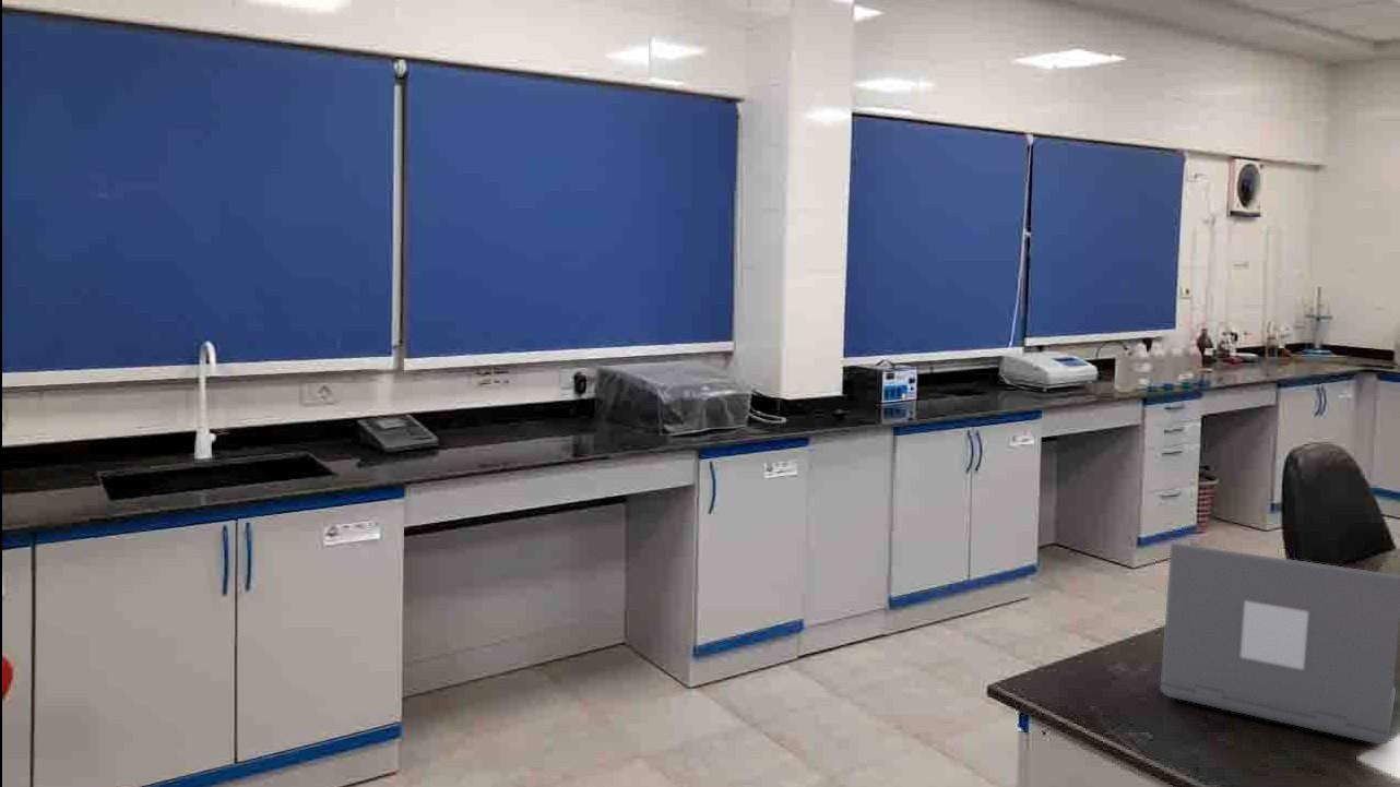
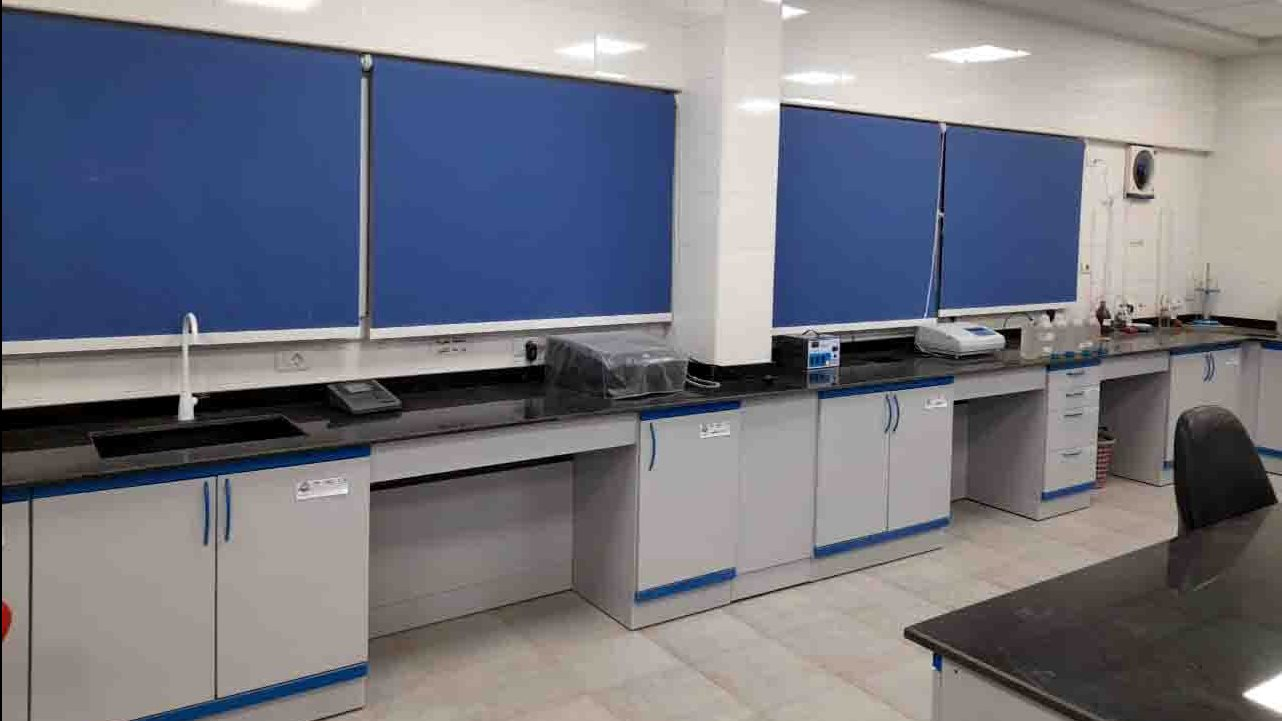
- laptop (1282, 622)
